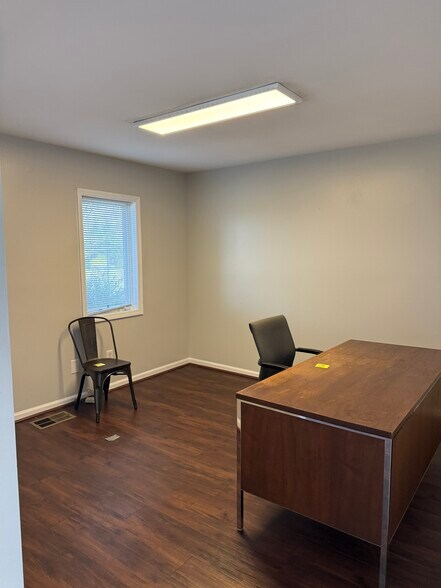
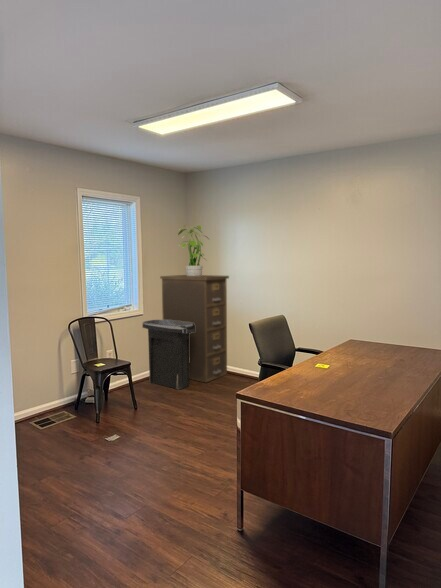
+ filing cabinet (195, 325)
+ trash can (168, 353)
+ potted plant (190, 250)
